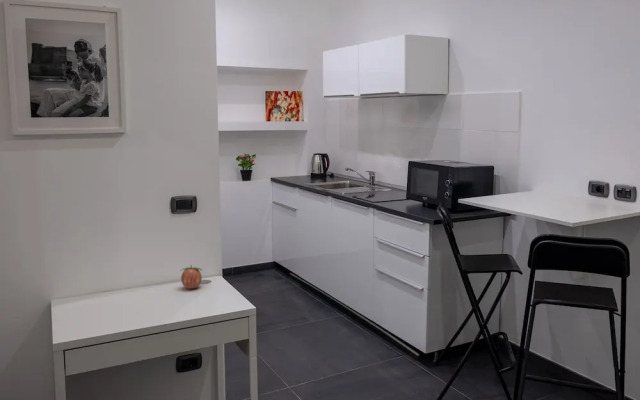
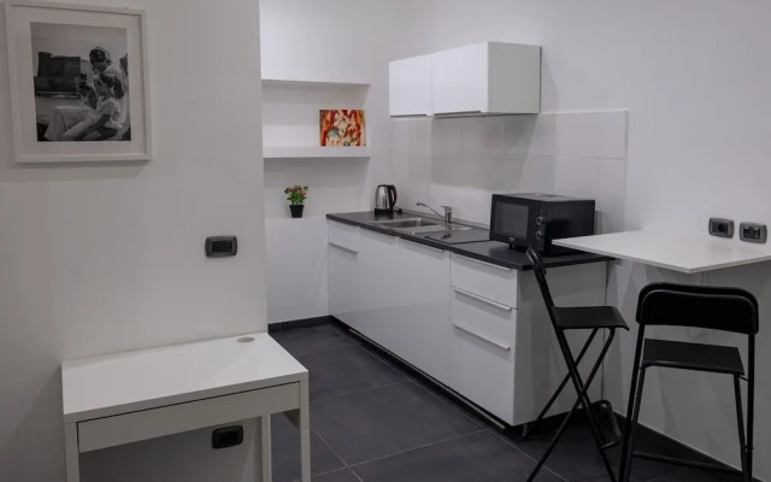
- fruit (191, 276)
